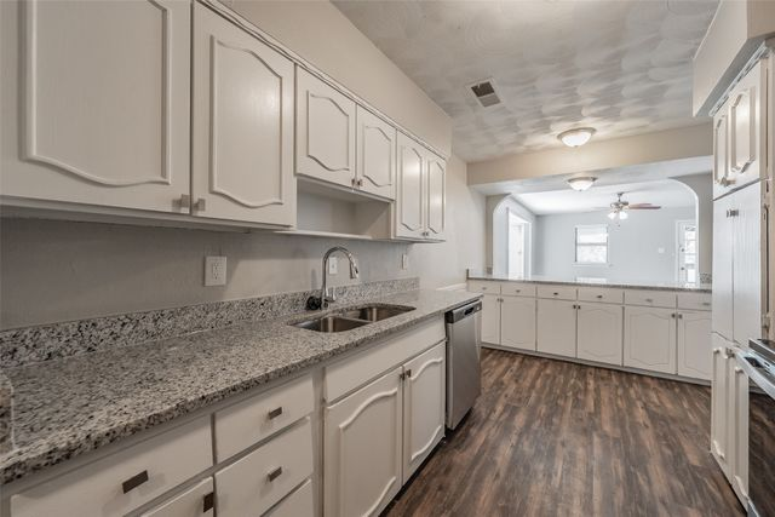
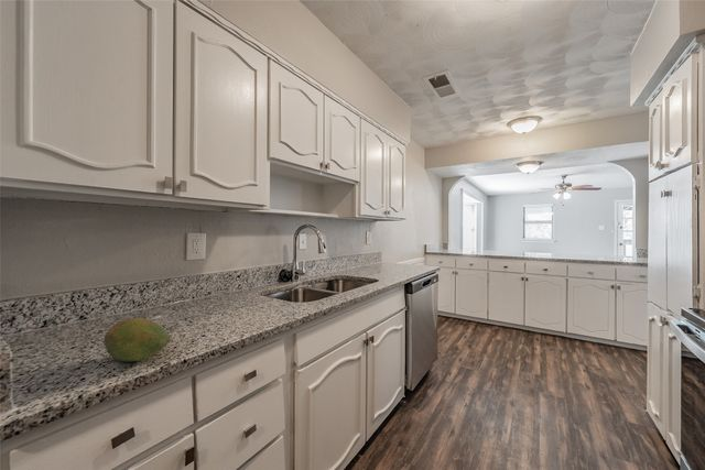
+ fruit (135, 339)
